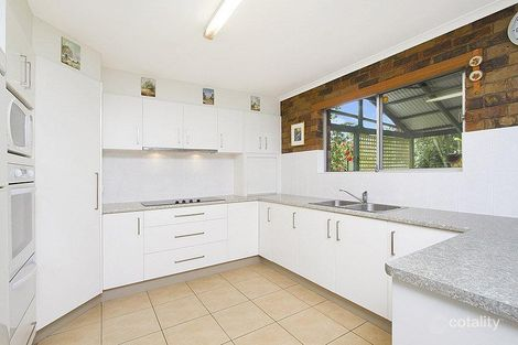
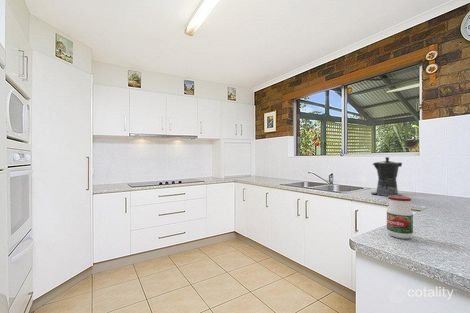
+ jar (399, 216)
+ coffee maker (387, 175)
